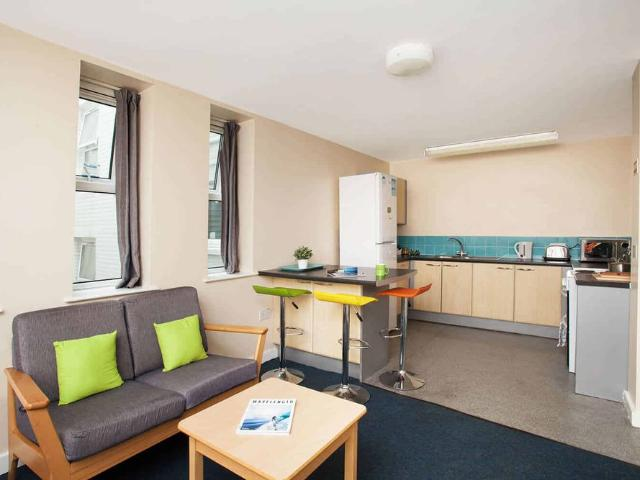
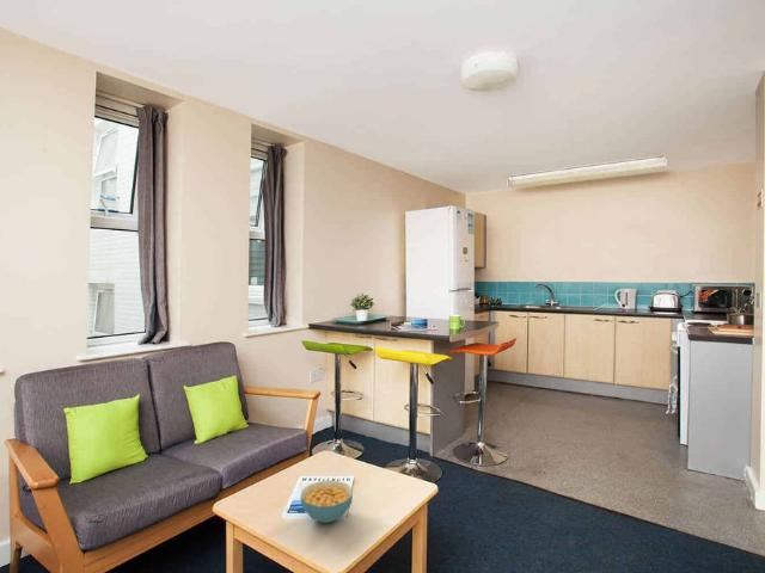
+ cereal bowl (326, 505)
